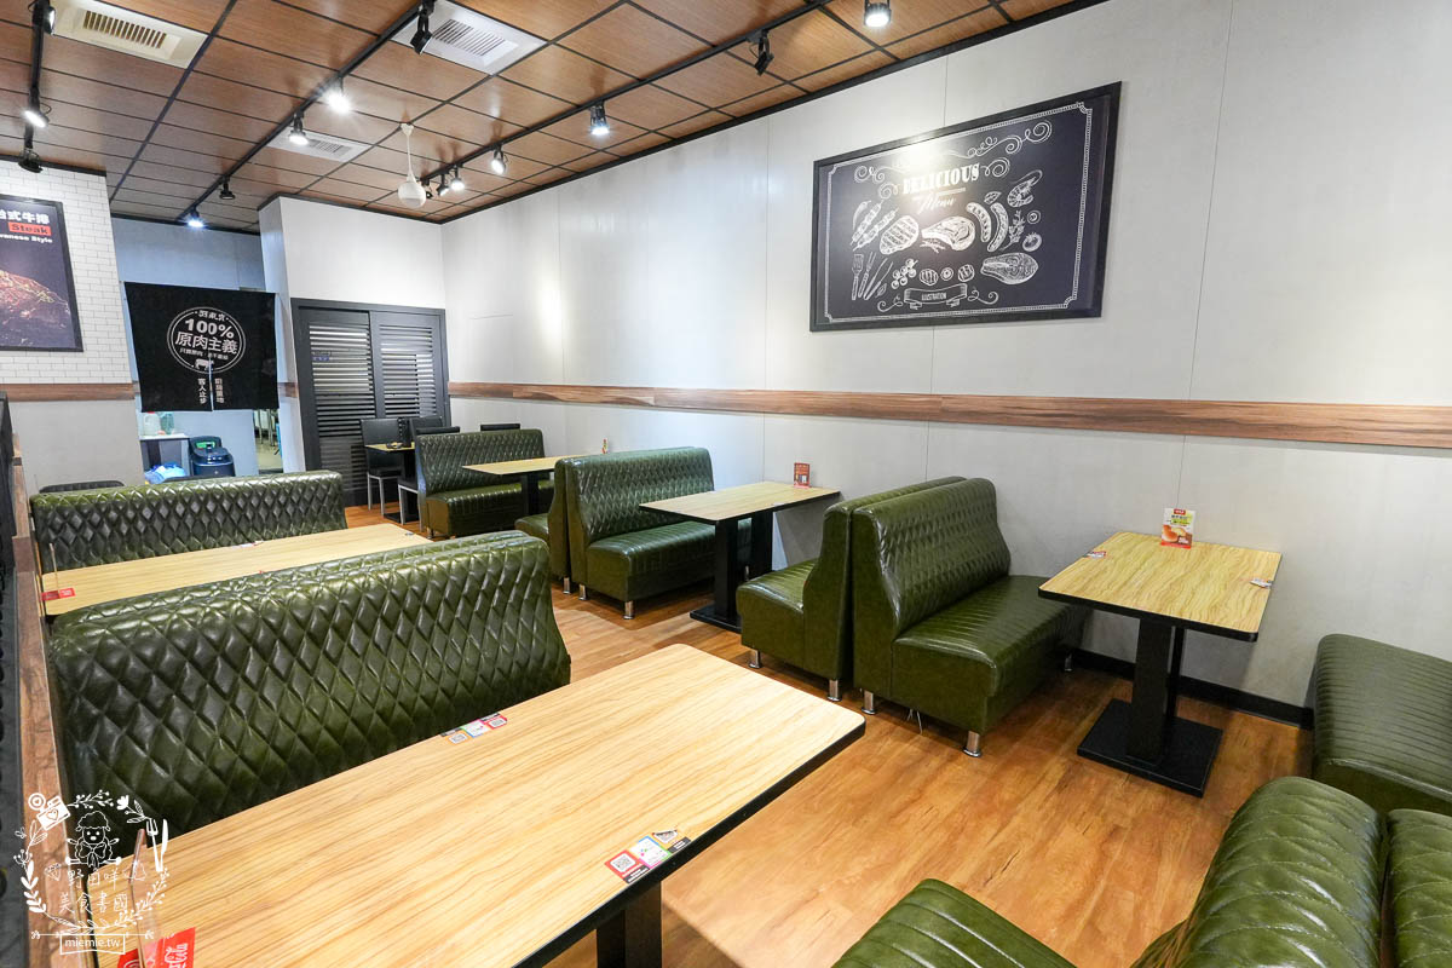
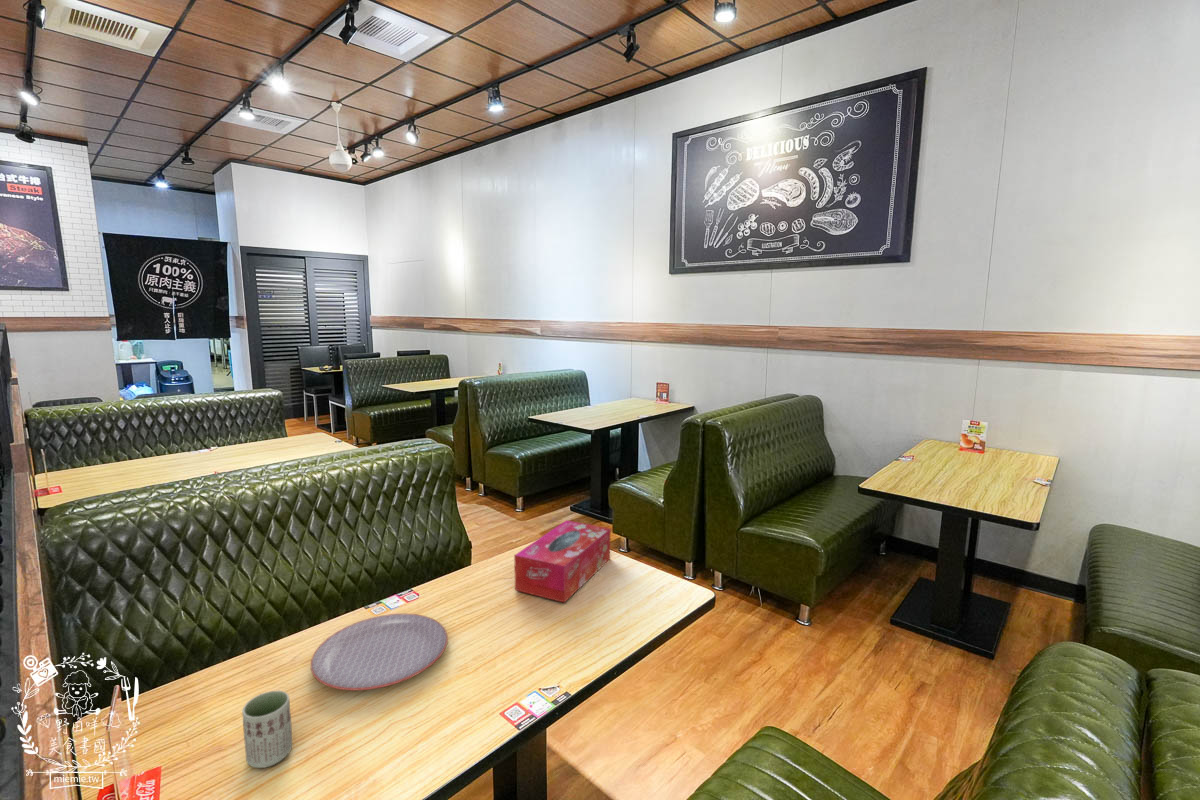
+ plate (382, 651)
+ cup (268, 729)
+ tissue box (565, 557)
